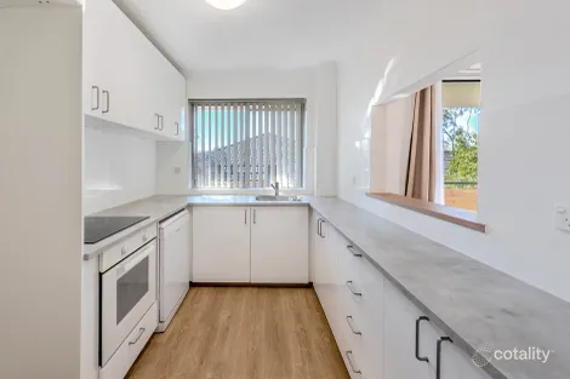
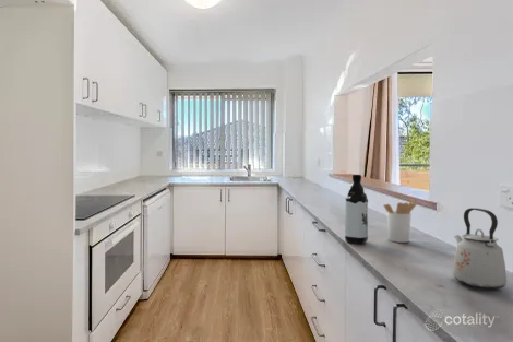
+ water bottle (356, 208)
+ kettle (473, 244)
+ utensil holder (401, 220)
